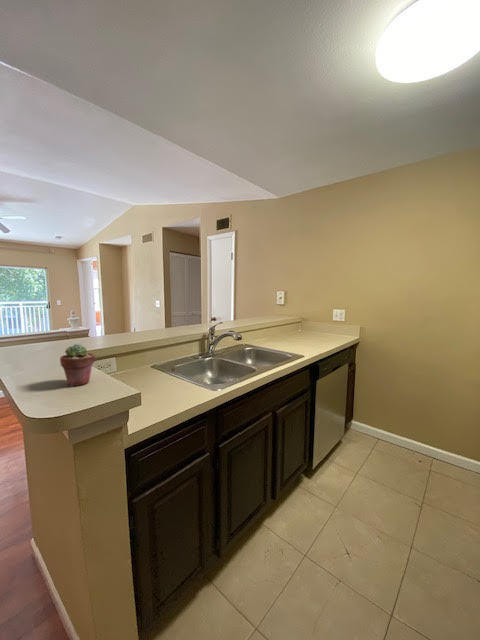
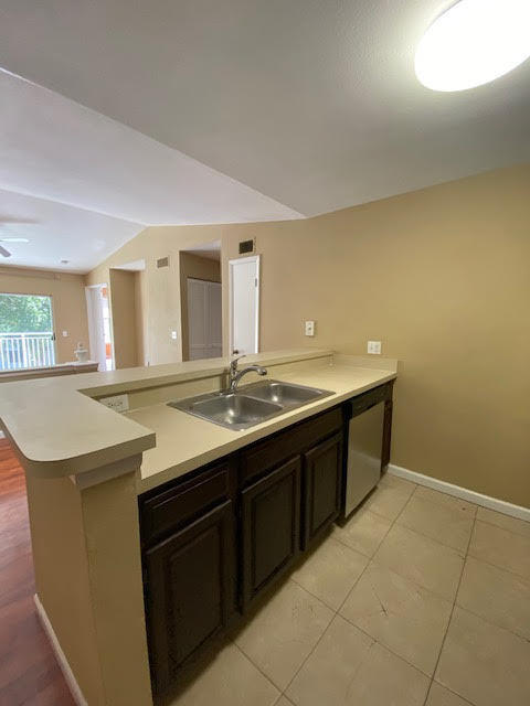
- potted succulent (78, 363)
